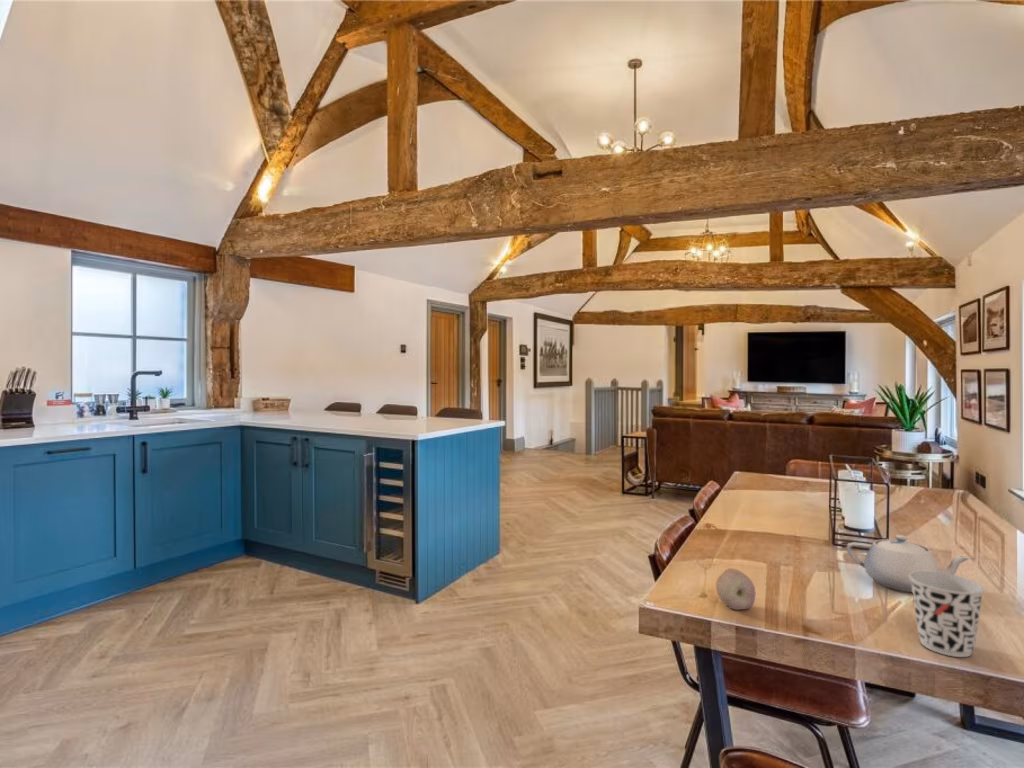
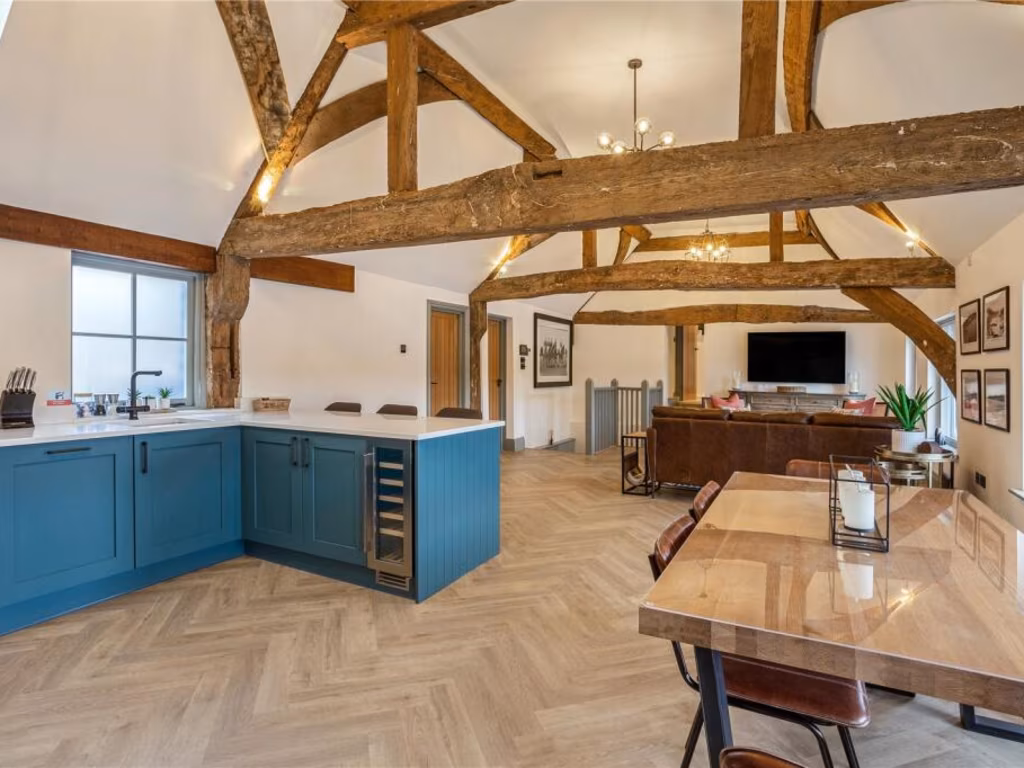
- fruit (735, 587)
- teapot (904, 560)
- cup (945, 614)
